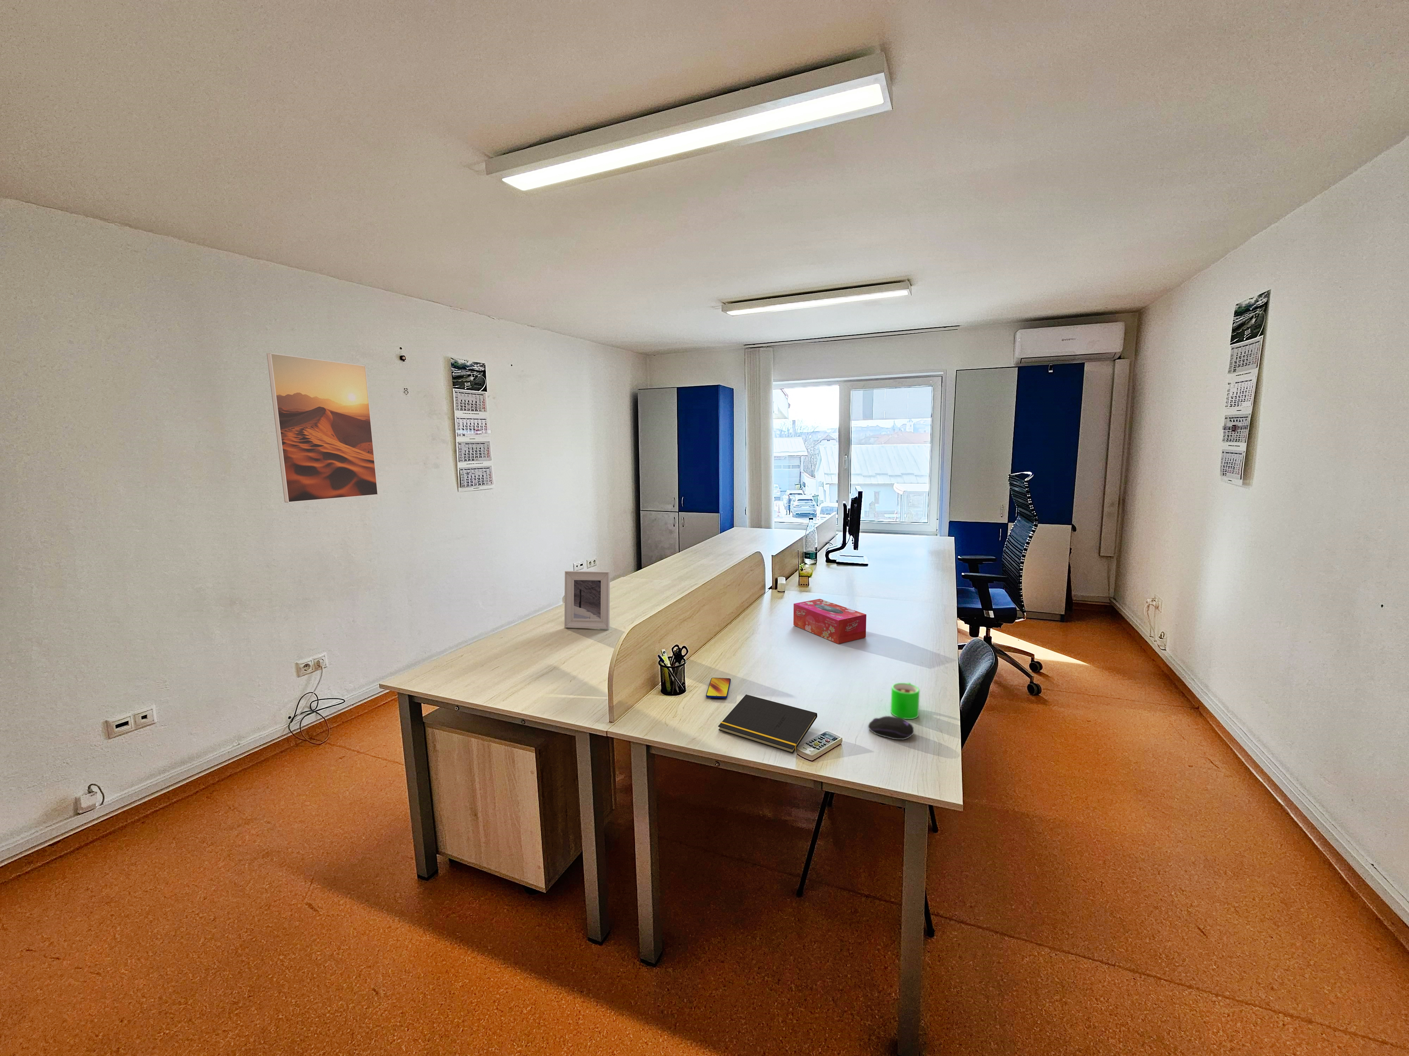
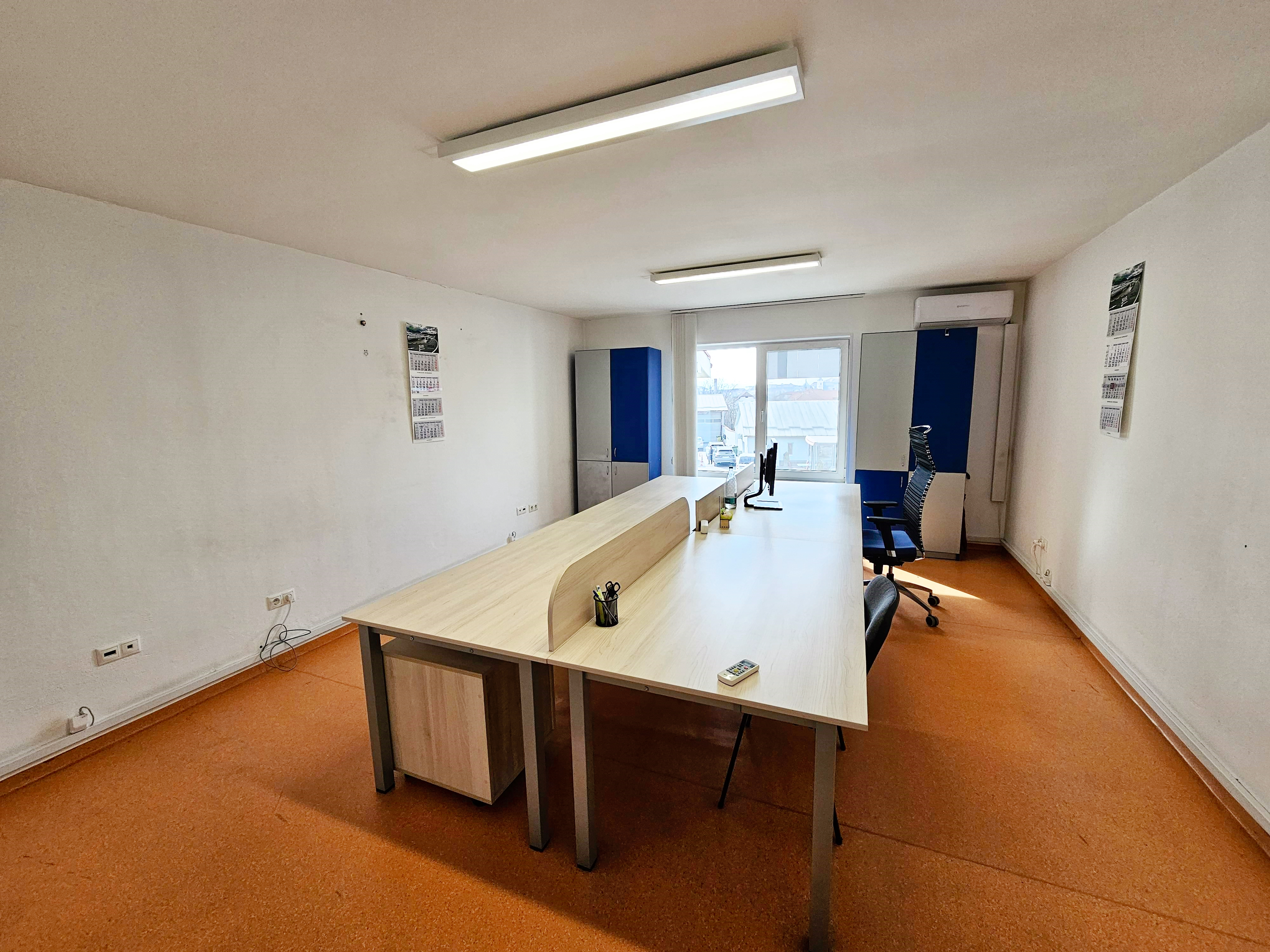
- tissue box (828, 620)
- smartphone (719, 688)
- mug (905, 698)
- computer mouse (891, 725)
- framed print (327, 430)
- picture frame (588, 598)
- notepad (768, 721)
